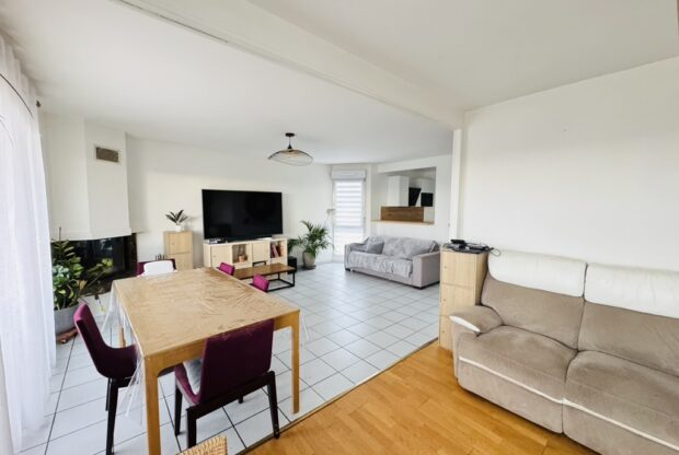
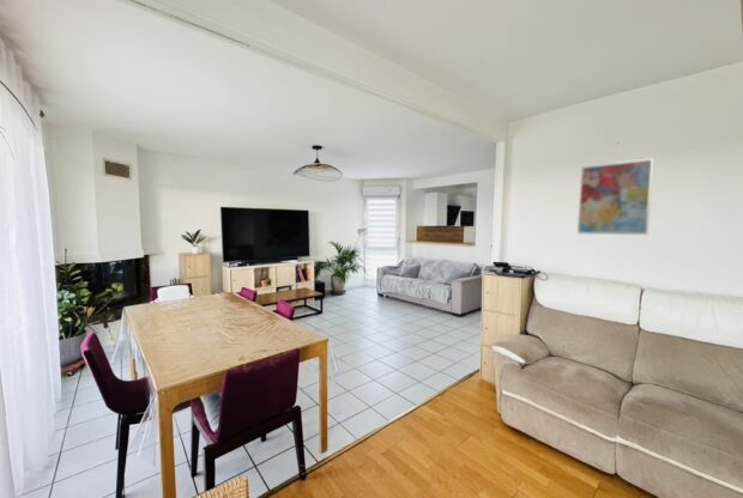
+ wall art (612, 199)
